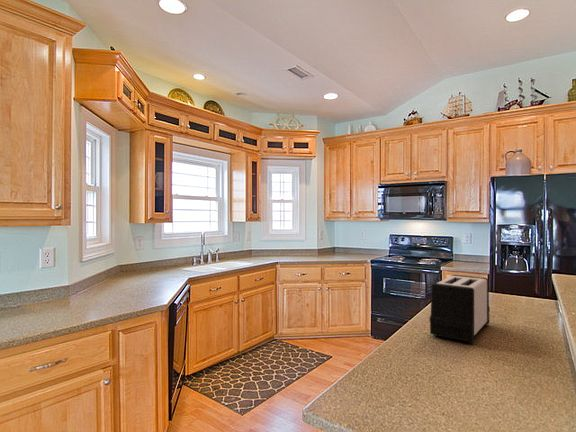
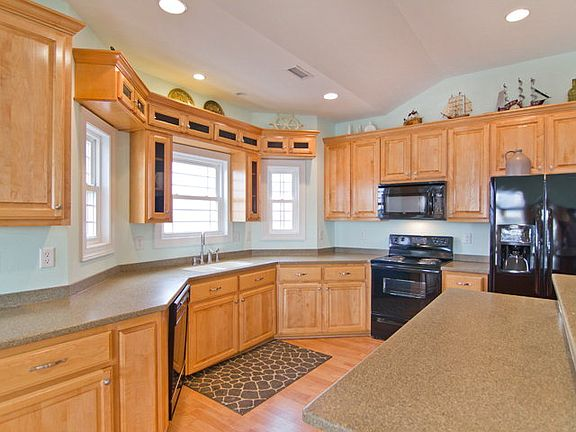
- toaster (461, 305)
